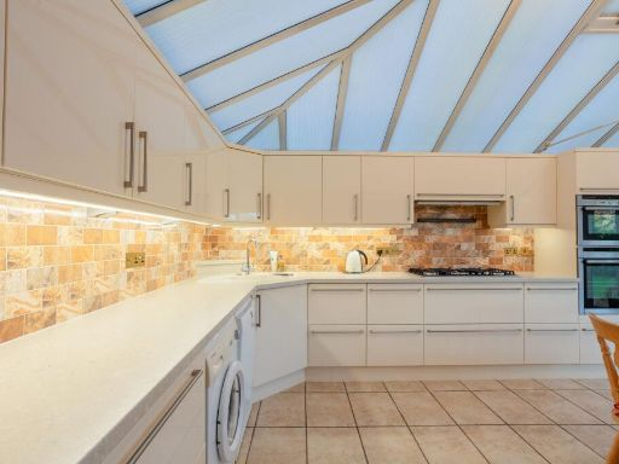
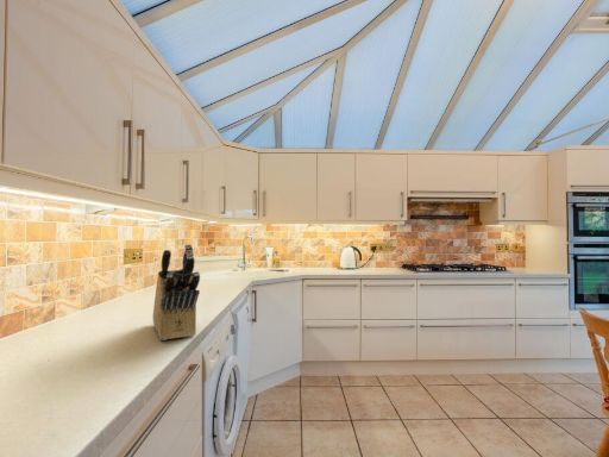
+ knife block (175, 288)
